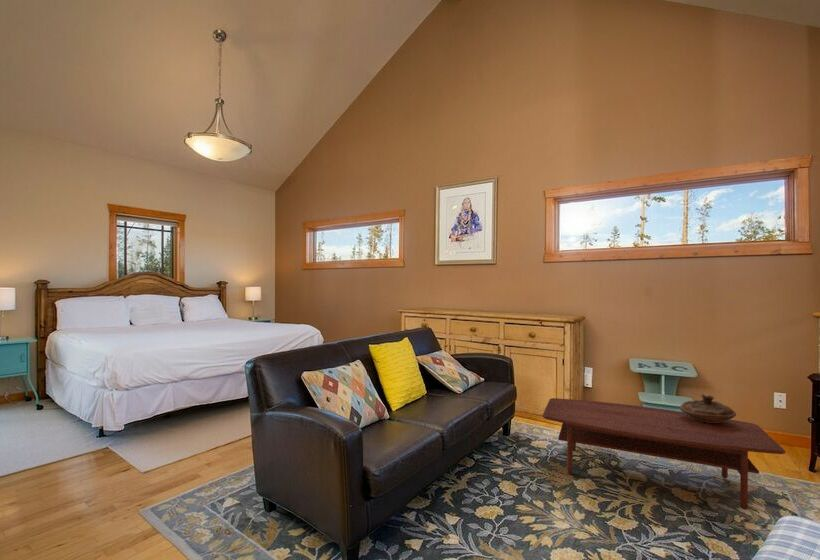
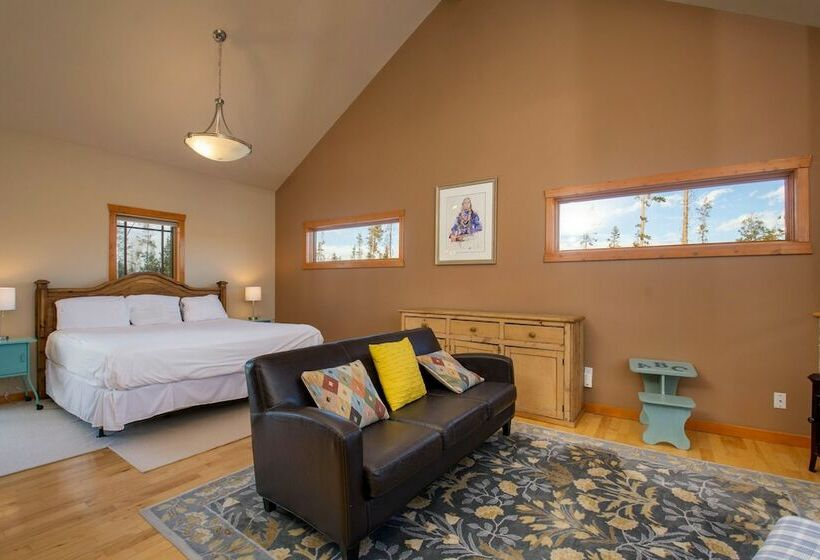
- coffee table (646, 447)
- decorative bowl (706, 407)
